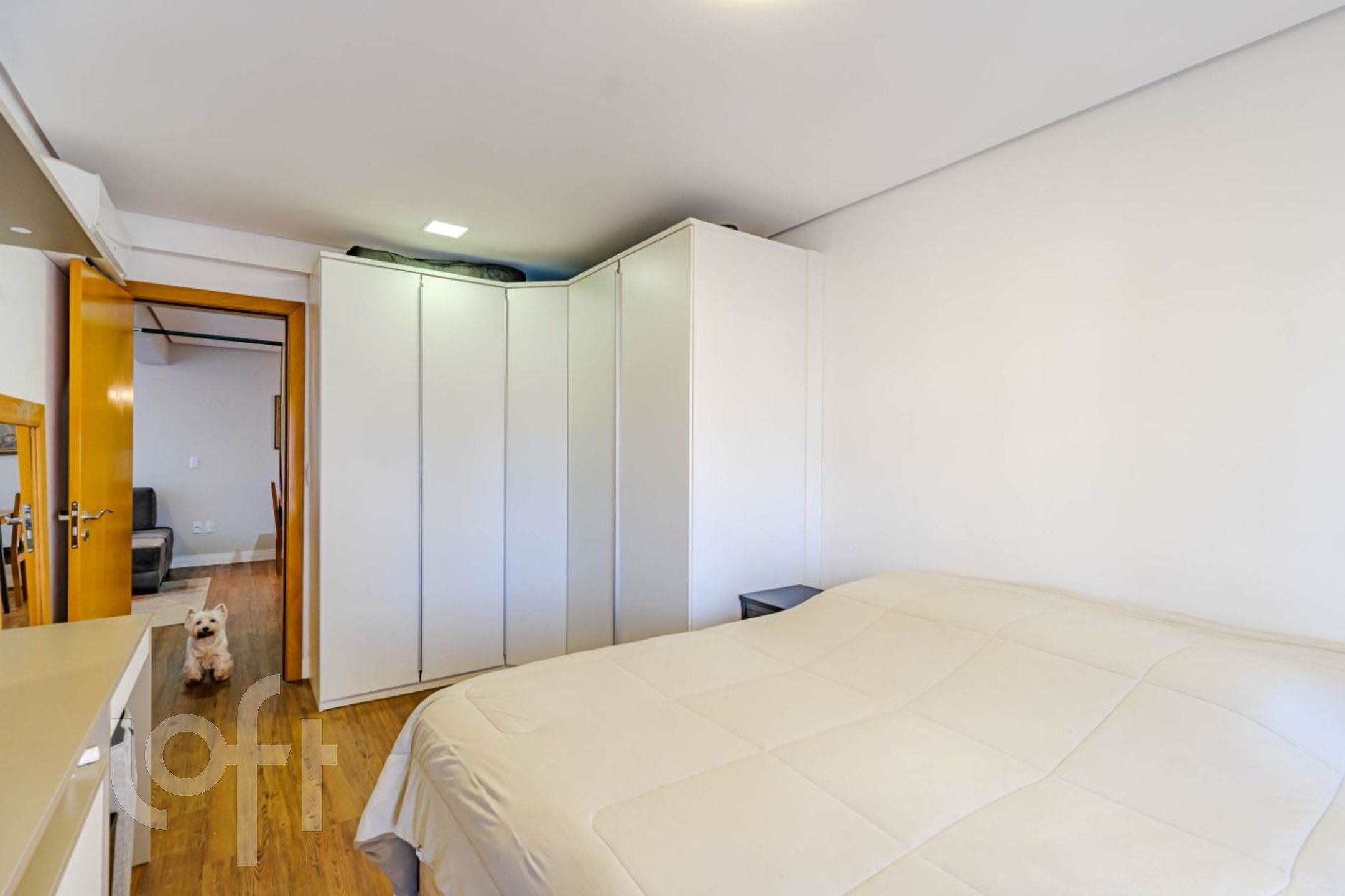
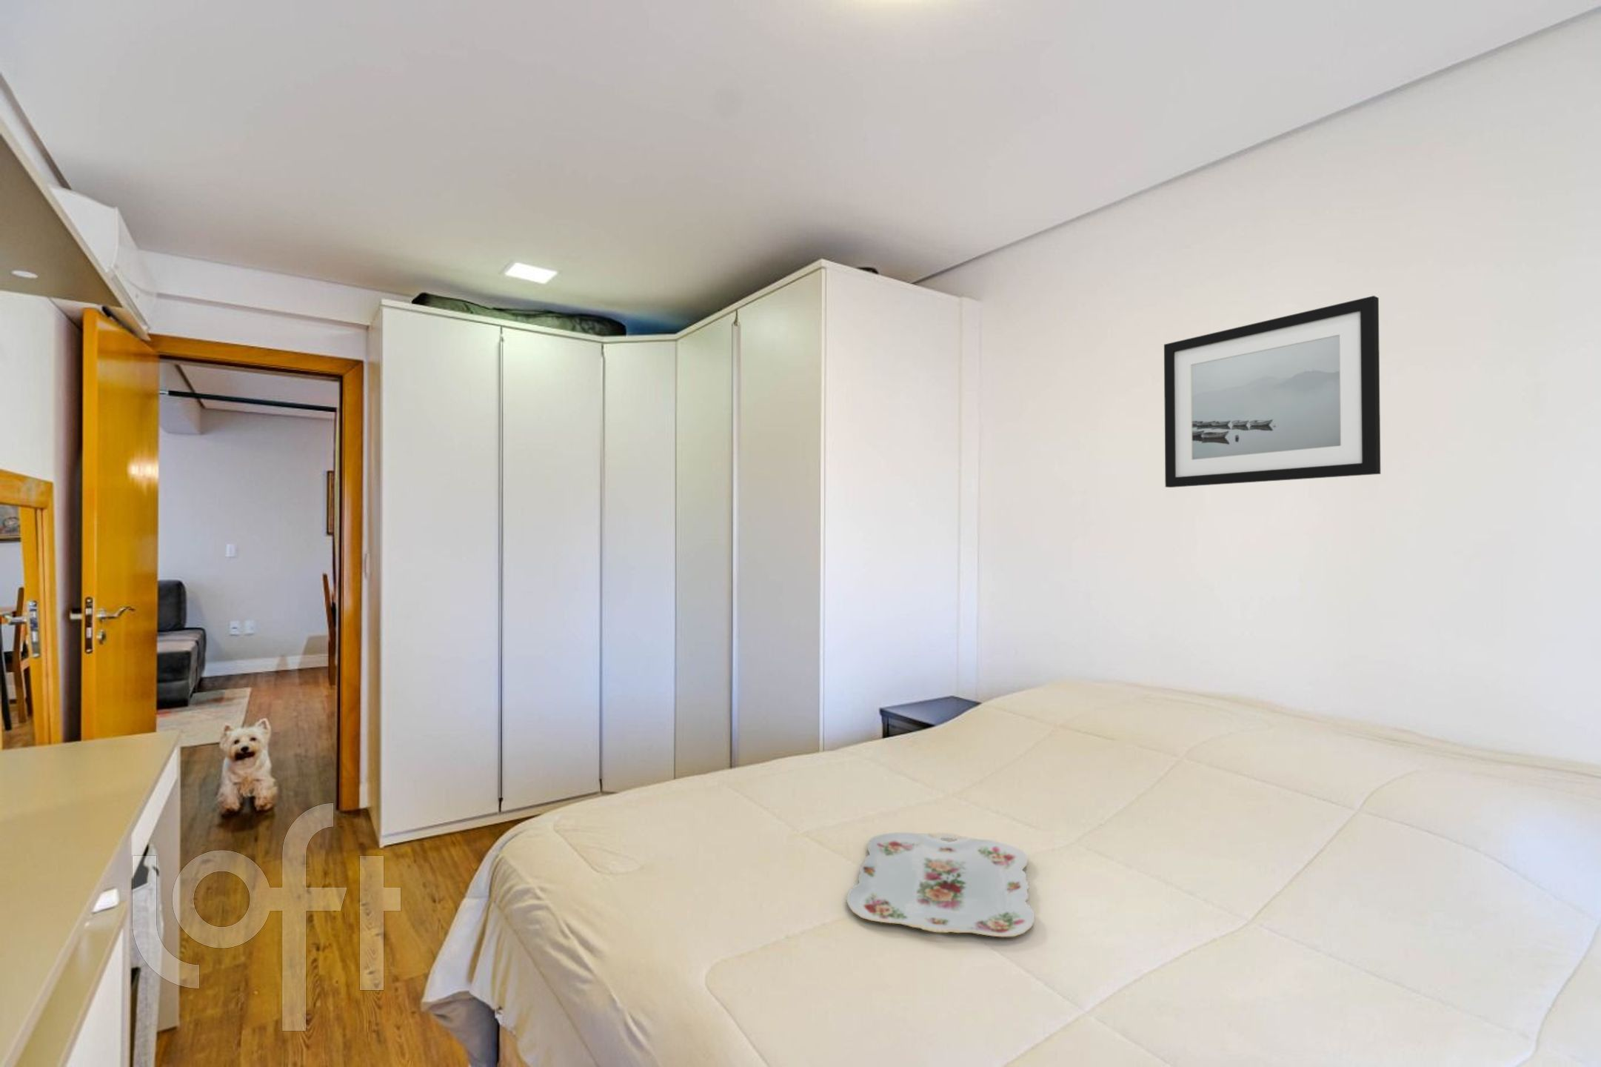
+ wall art (1261, 403)
+ serving tray (942, 879)
